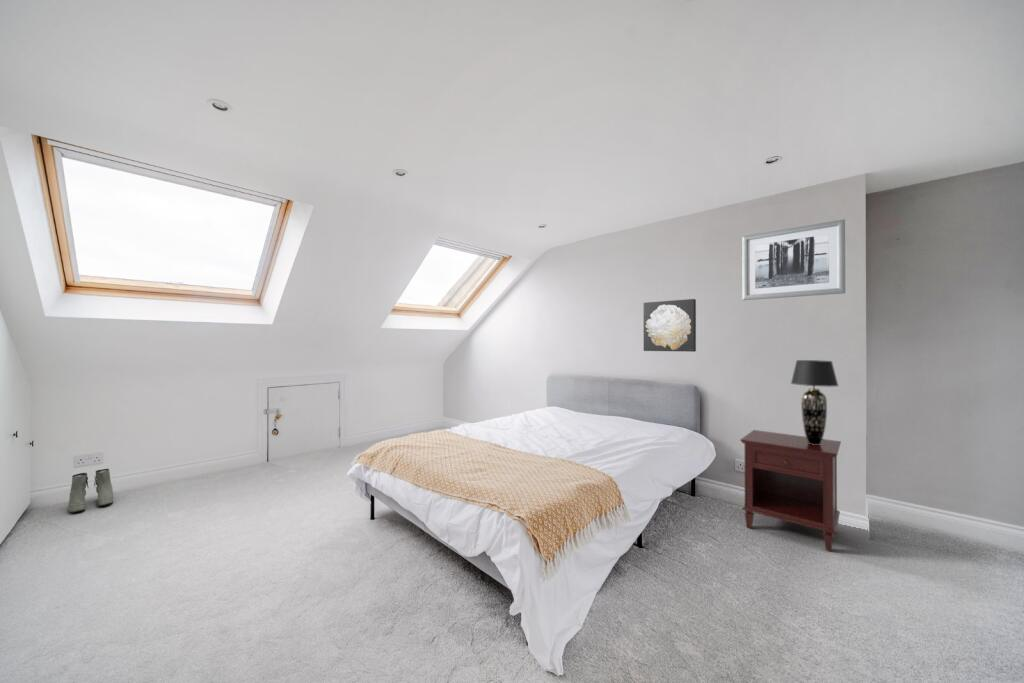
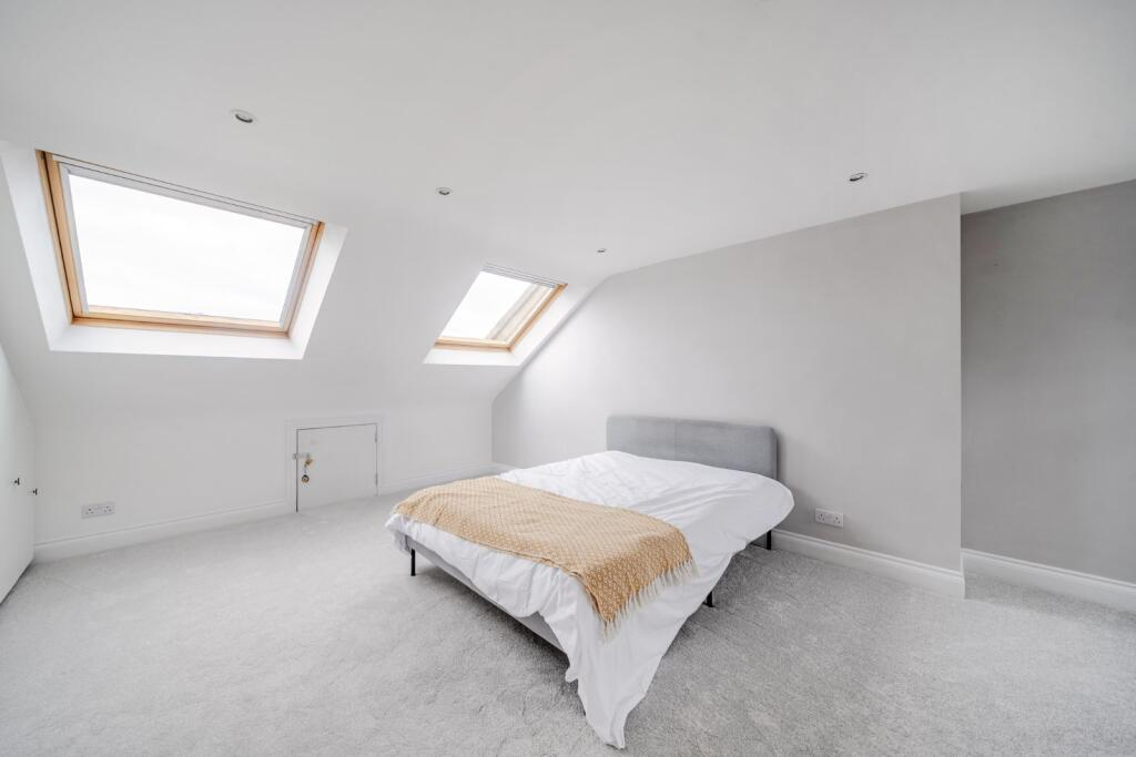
- wall art (790, 262)
- wall art (668, 326)
- table lamp (814, 402)
- nightstand (790, 484)
- boots (88, 487)
